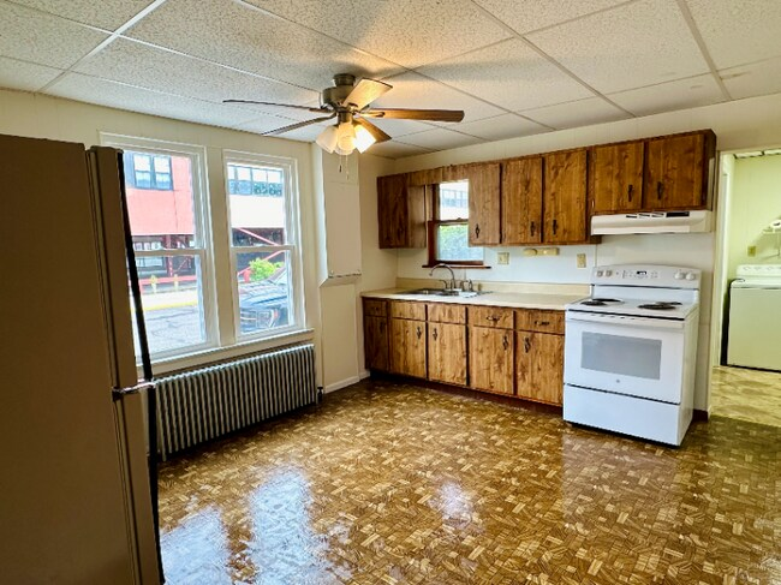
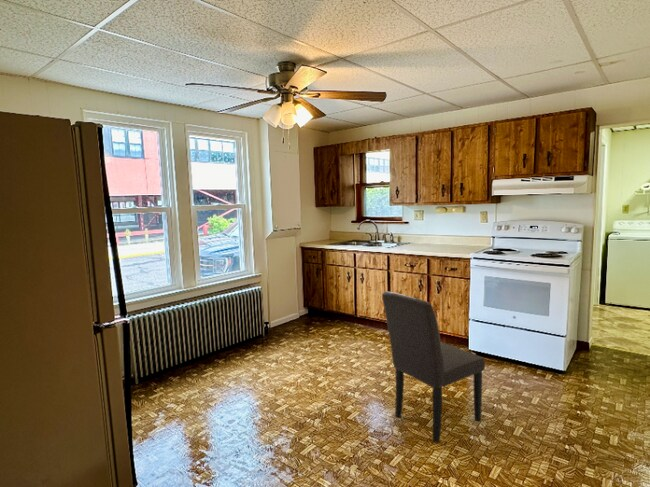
+ chair (433, 355)
